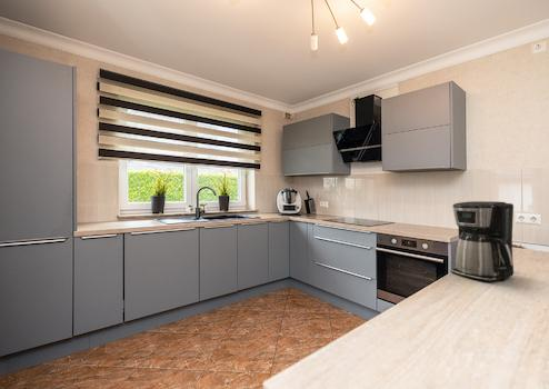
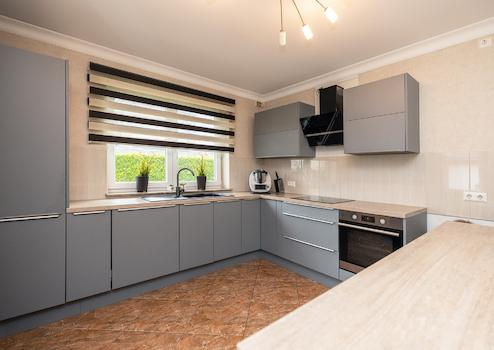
- coffee maker (491, 238)
